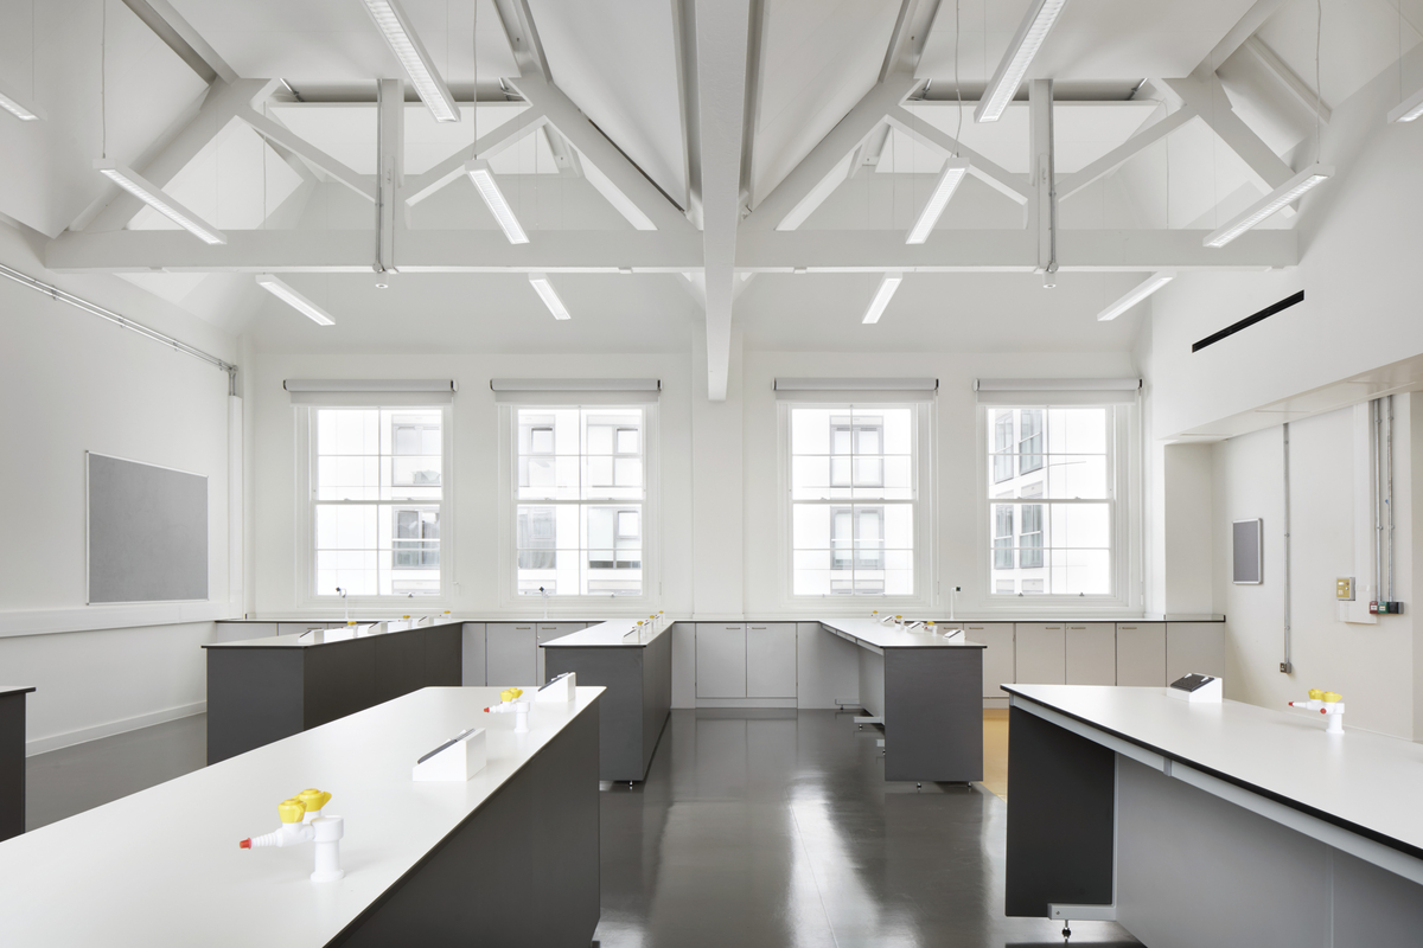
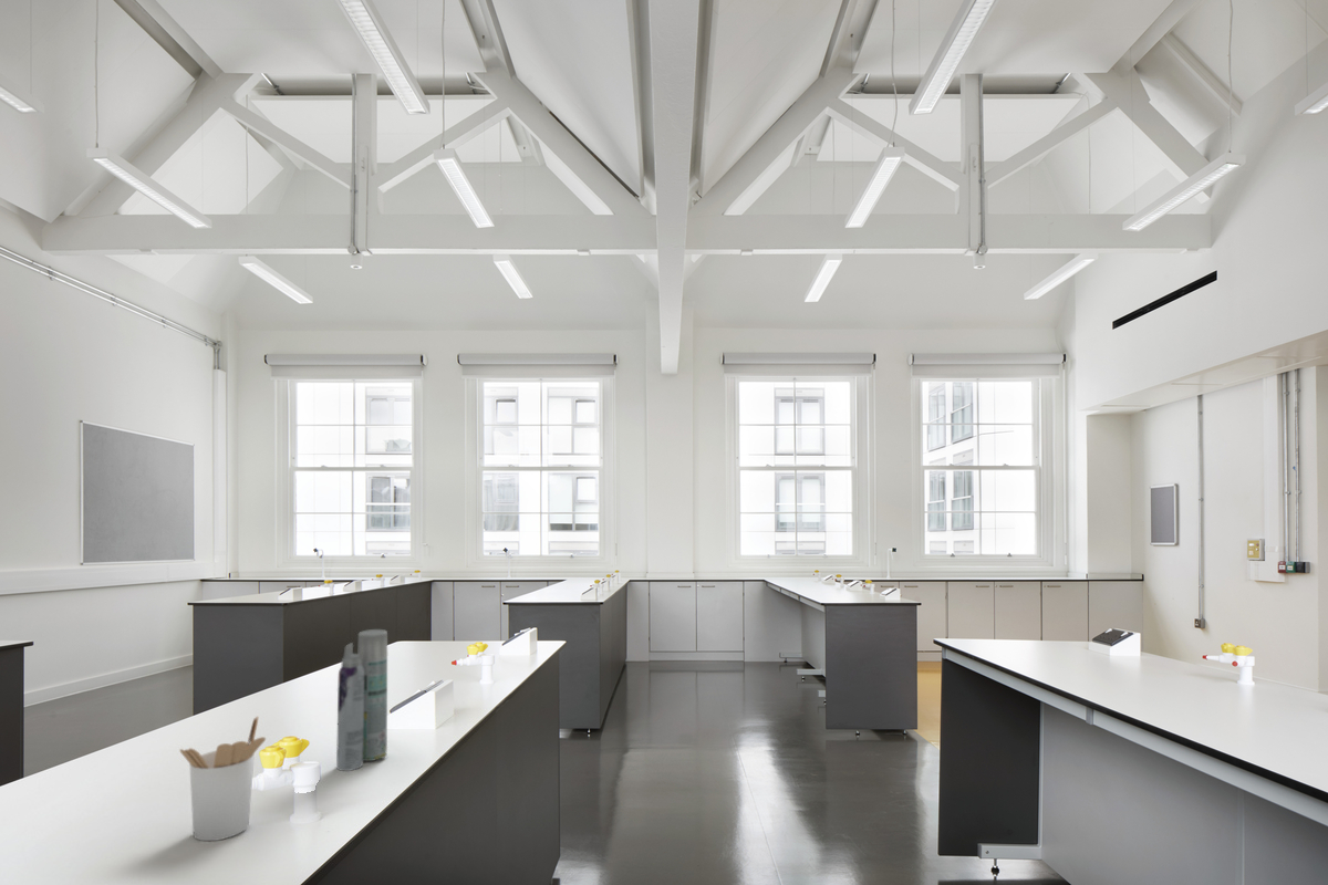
+ aerosol can (363, 697)
+ utensil holder (228, 780)
